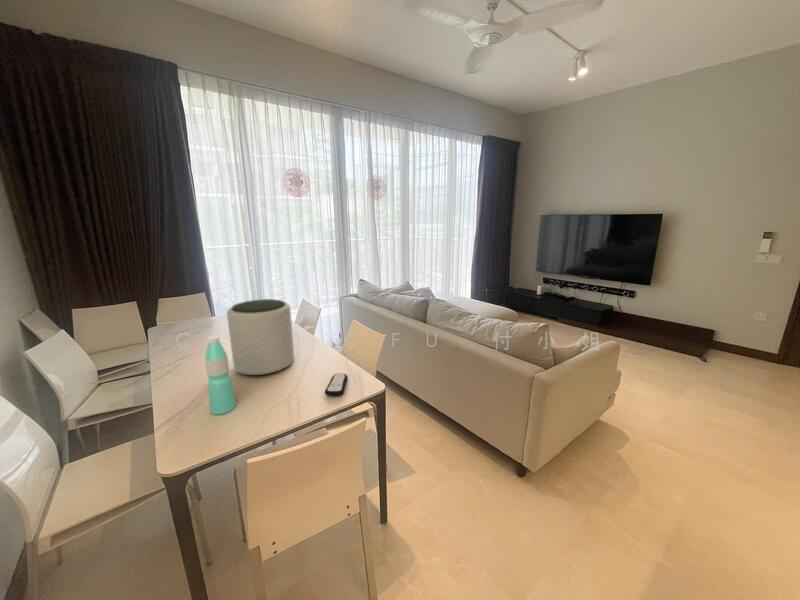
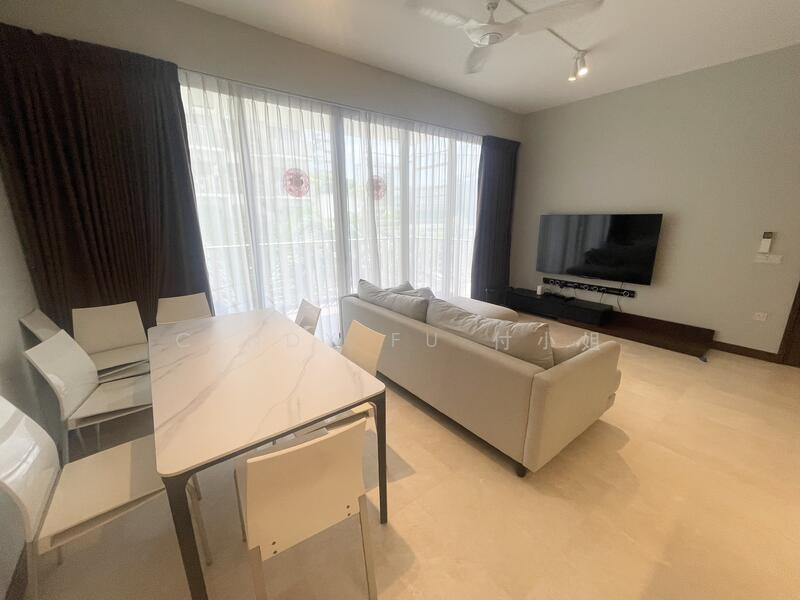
- remote control (337, 383)
- water bottle (218, 373)
- plant pot (262, 335)
